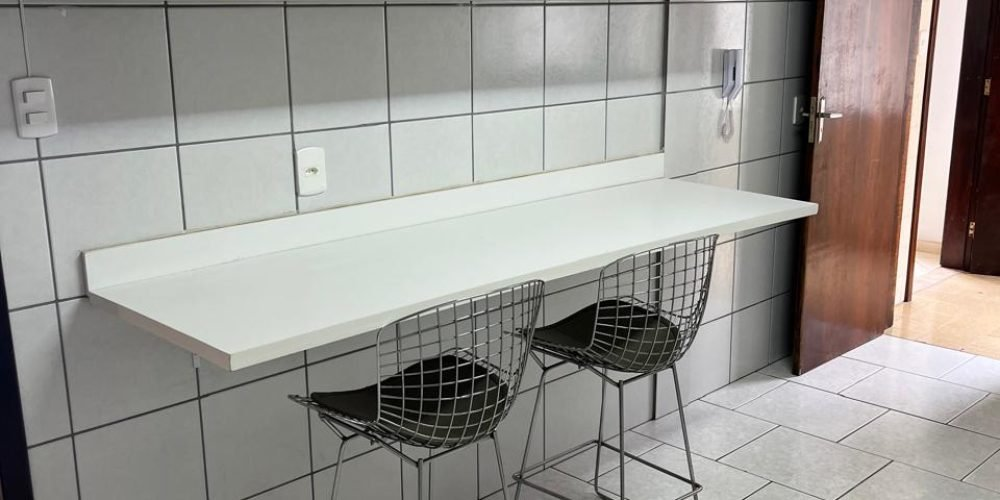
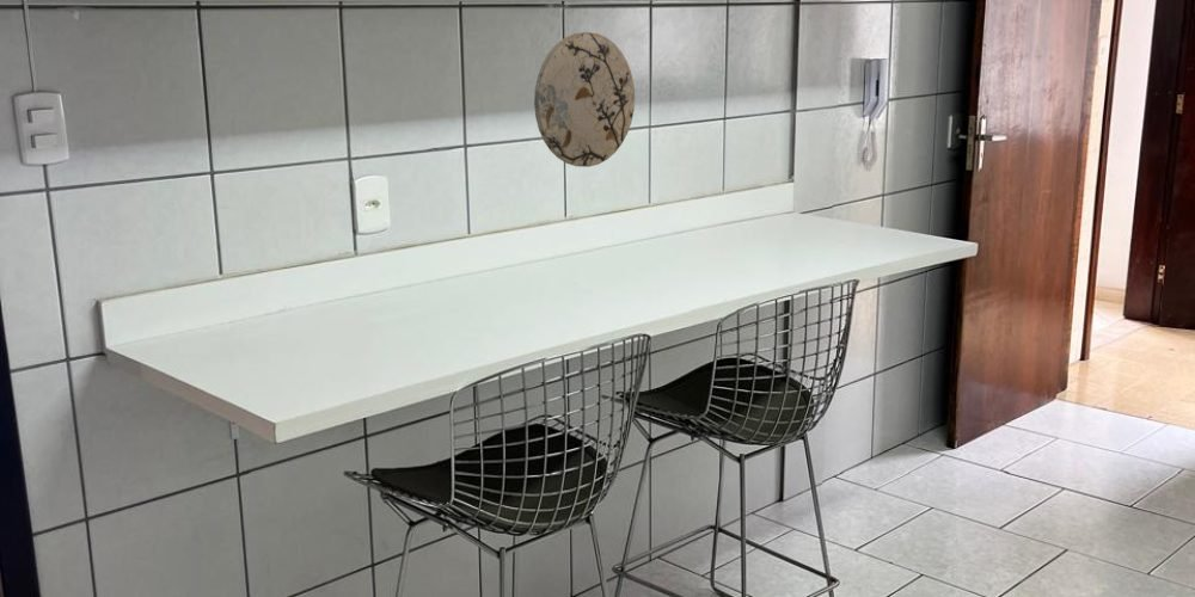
+ decorative plate (586, 100)
